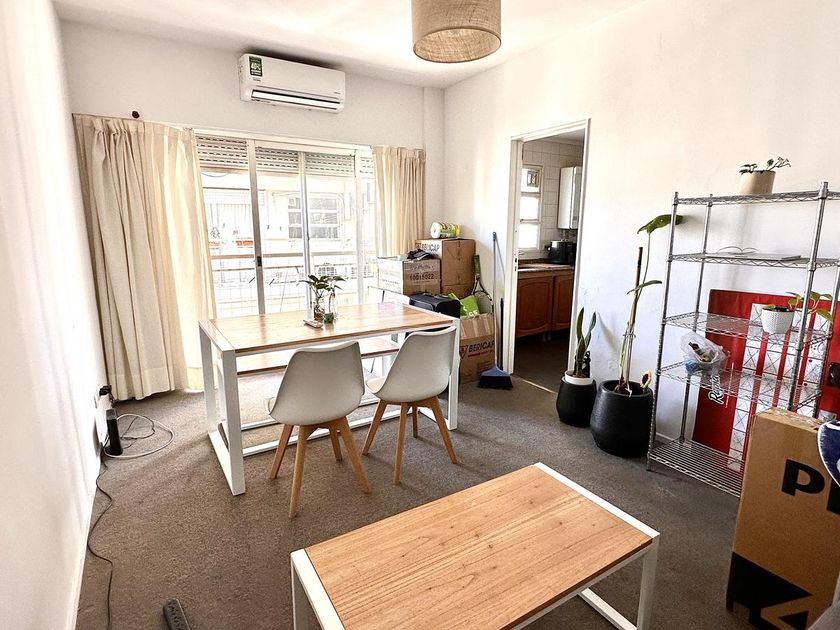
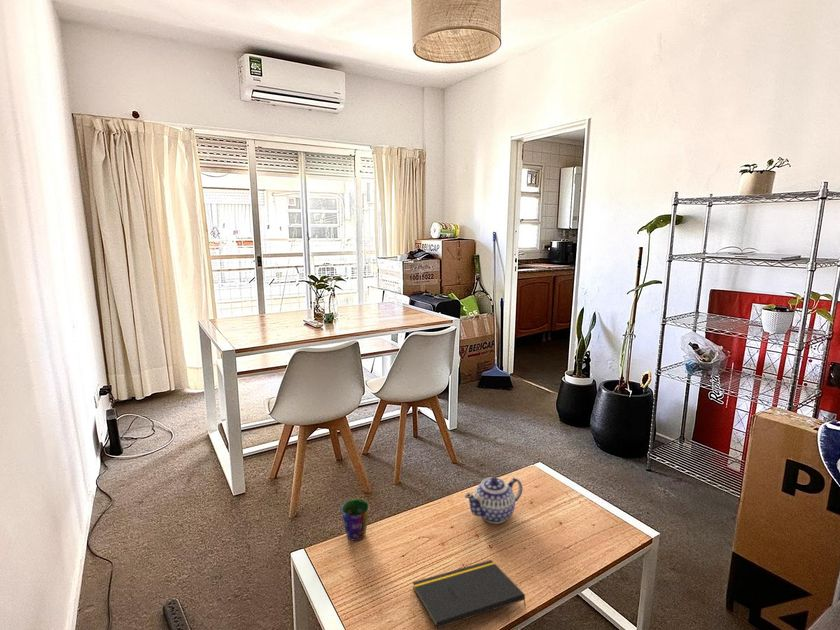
+ cup (357, 523)
+ teapot (494, 496)
+ notepad (466, 590)
